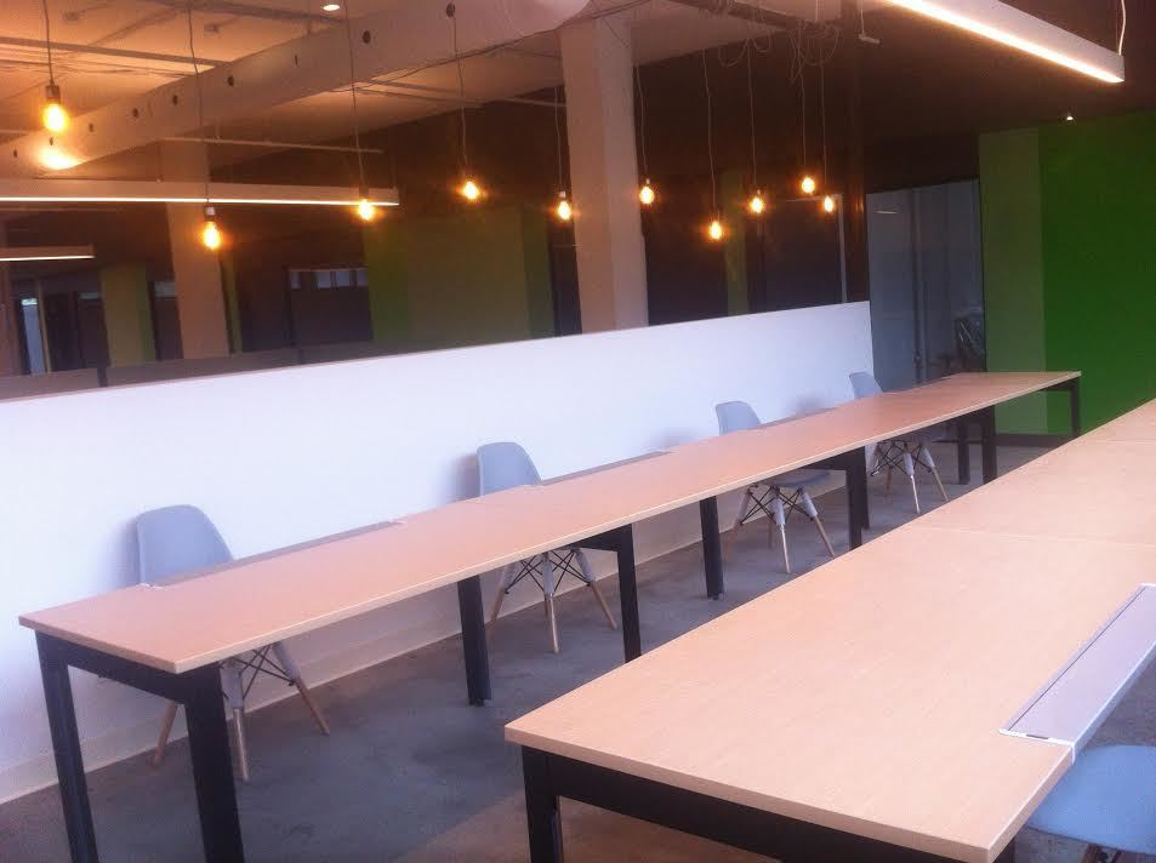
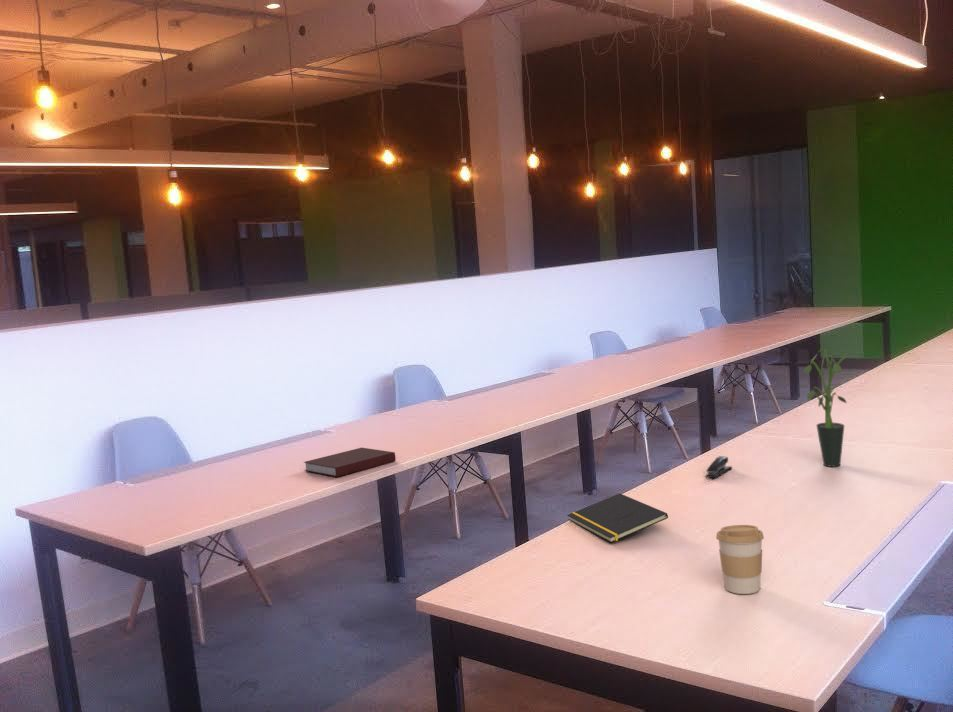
+ coffee cup (740, 556)
+ notebook (350, 461)
+ notepad (615, 516)
+ stapler (718, 466)
+ potted plant (826, 408)
